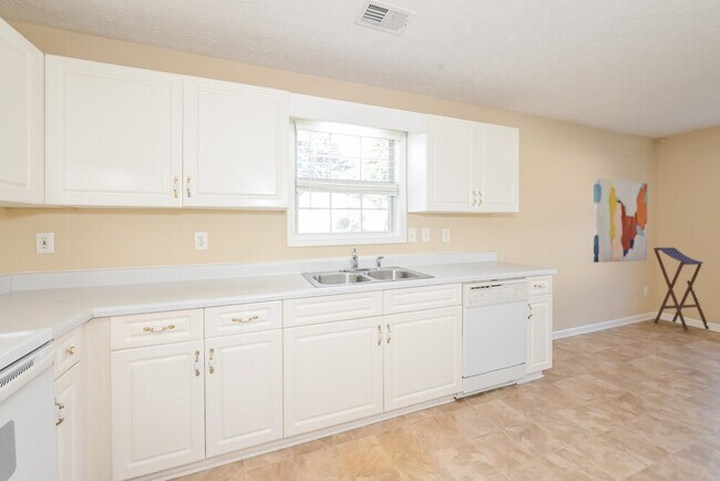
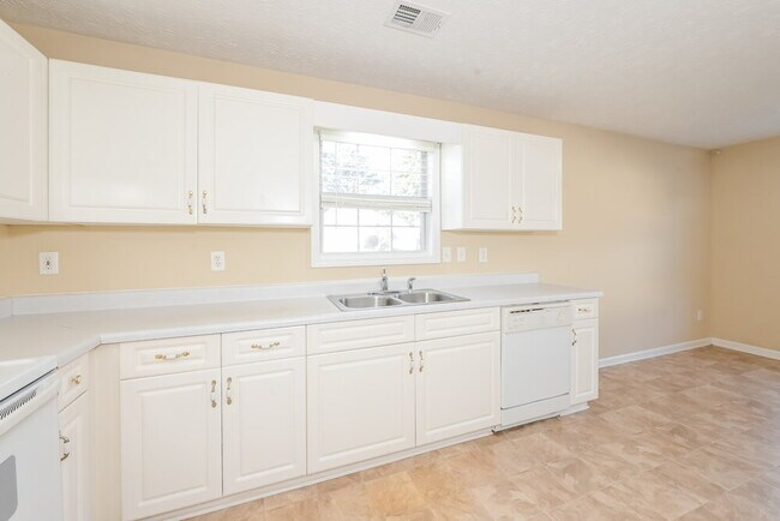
- stool (673, 285)
- wall art (621, 221)
